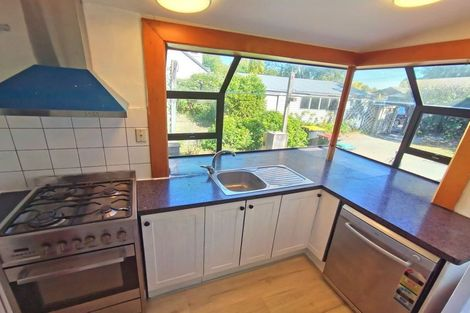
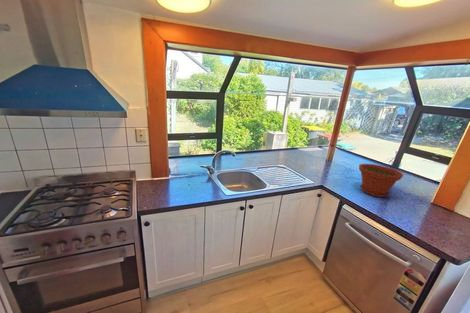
+ plant pot (376, 181)
